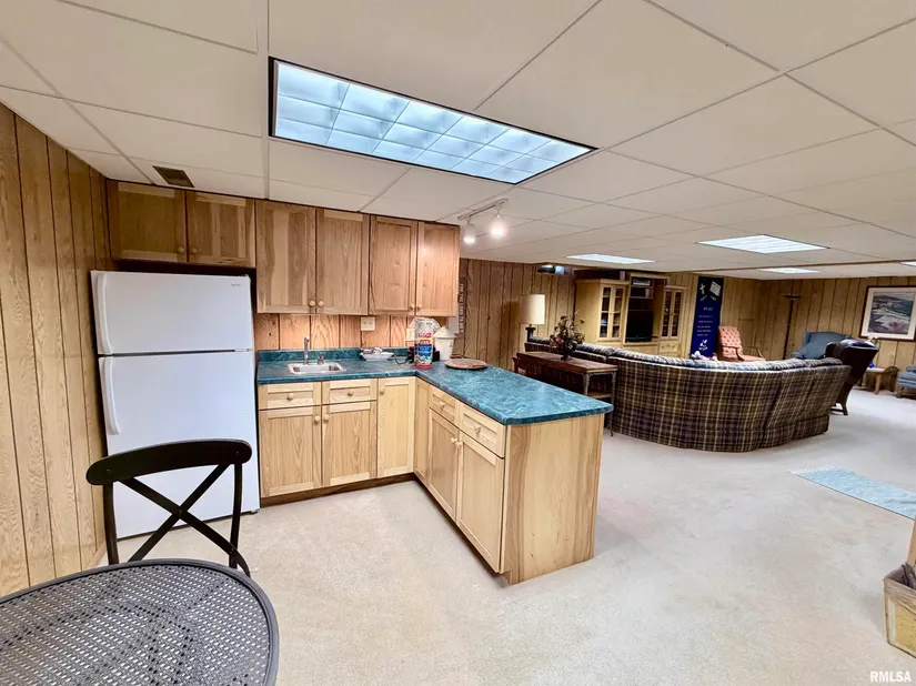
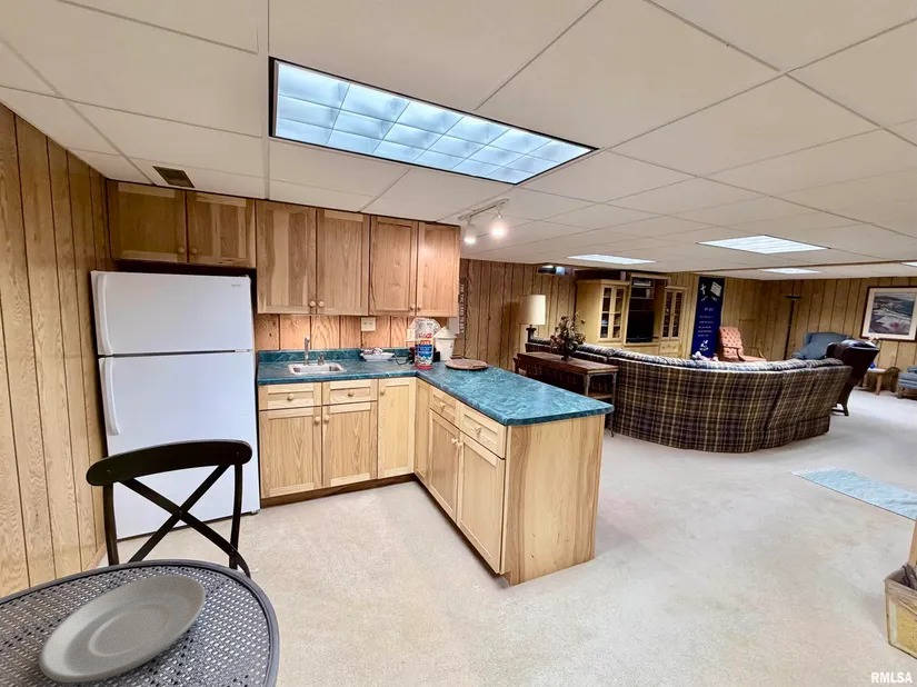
+ plate (130, 627)
